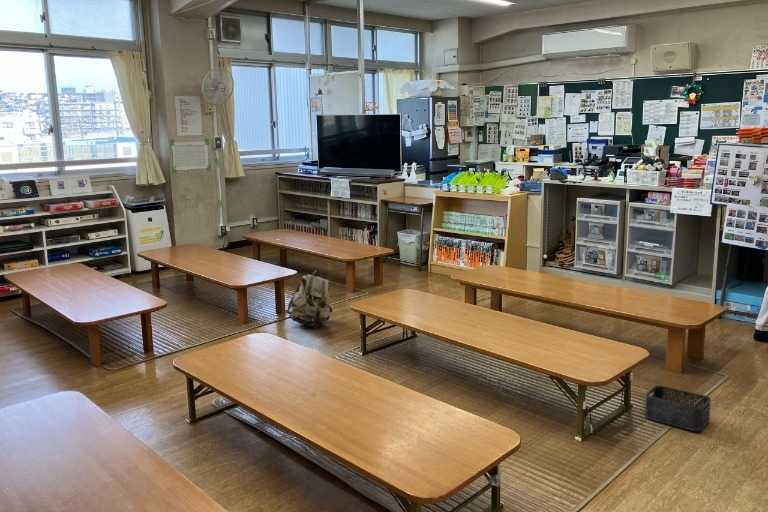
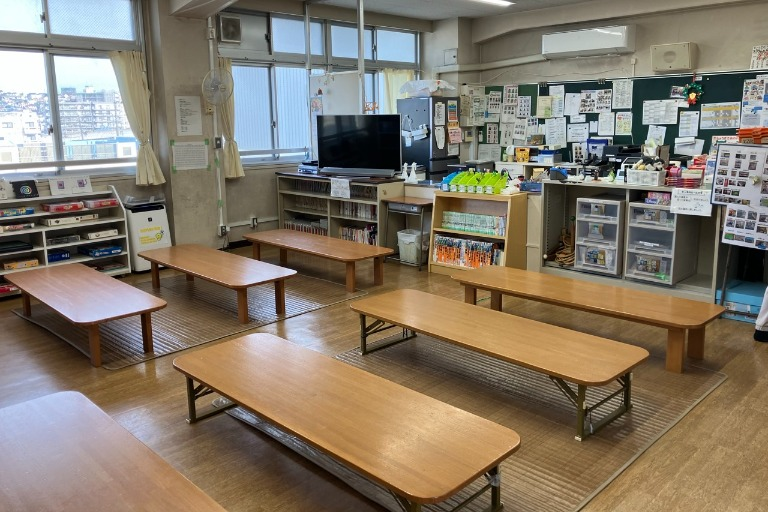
- backpack (308, 297)
- storage bin (677, 407)
